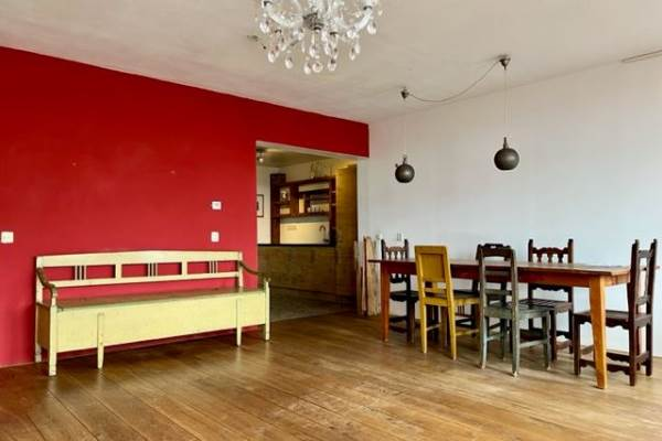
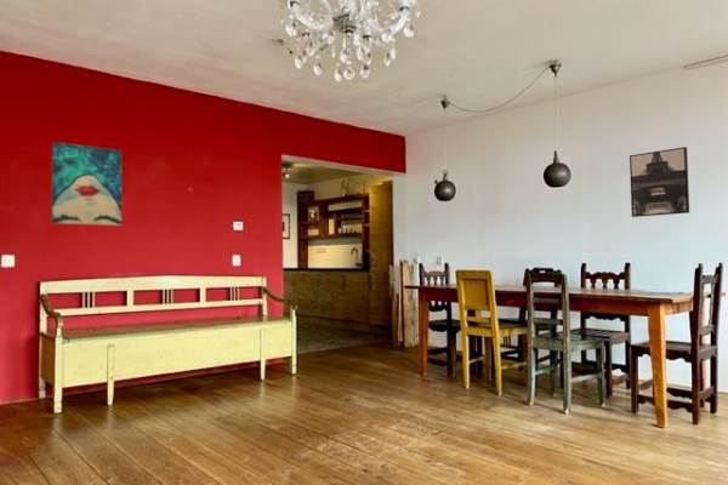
+ wall art (658, 183)
+ wall art (87, 184)
